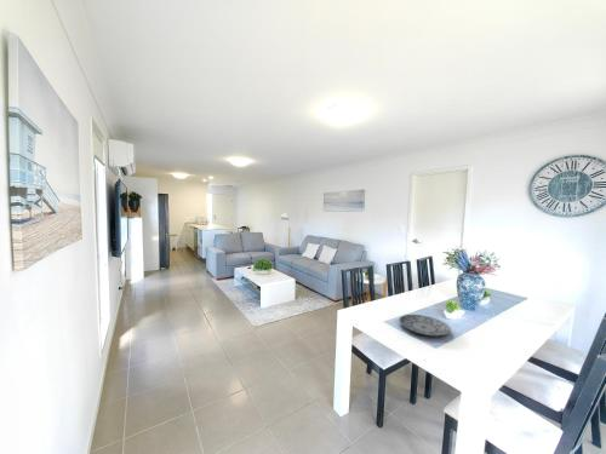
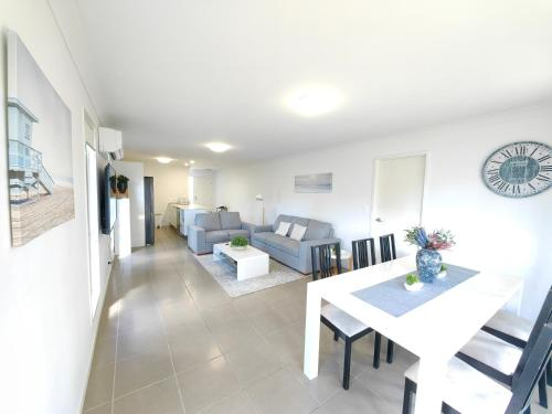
- plate (423, 326)
